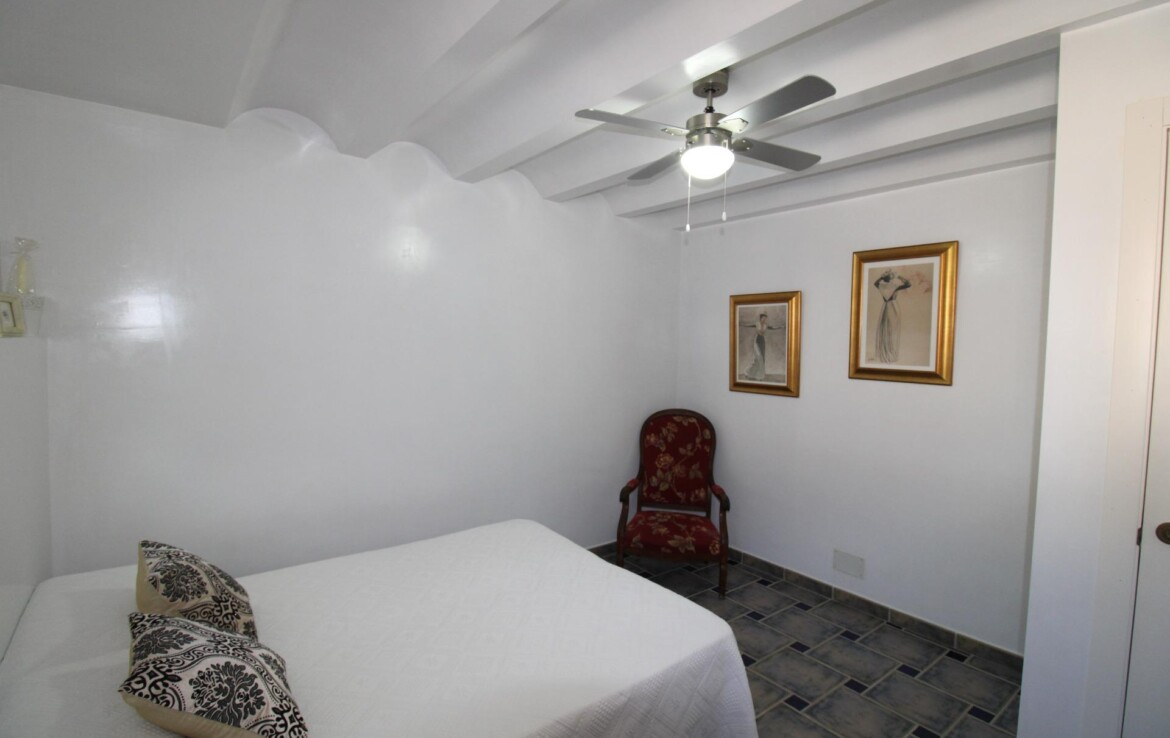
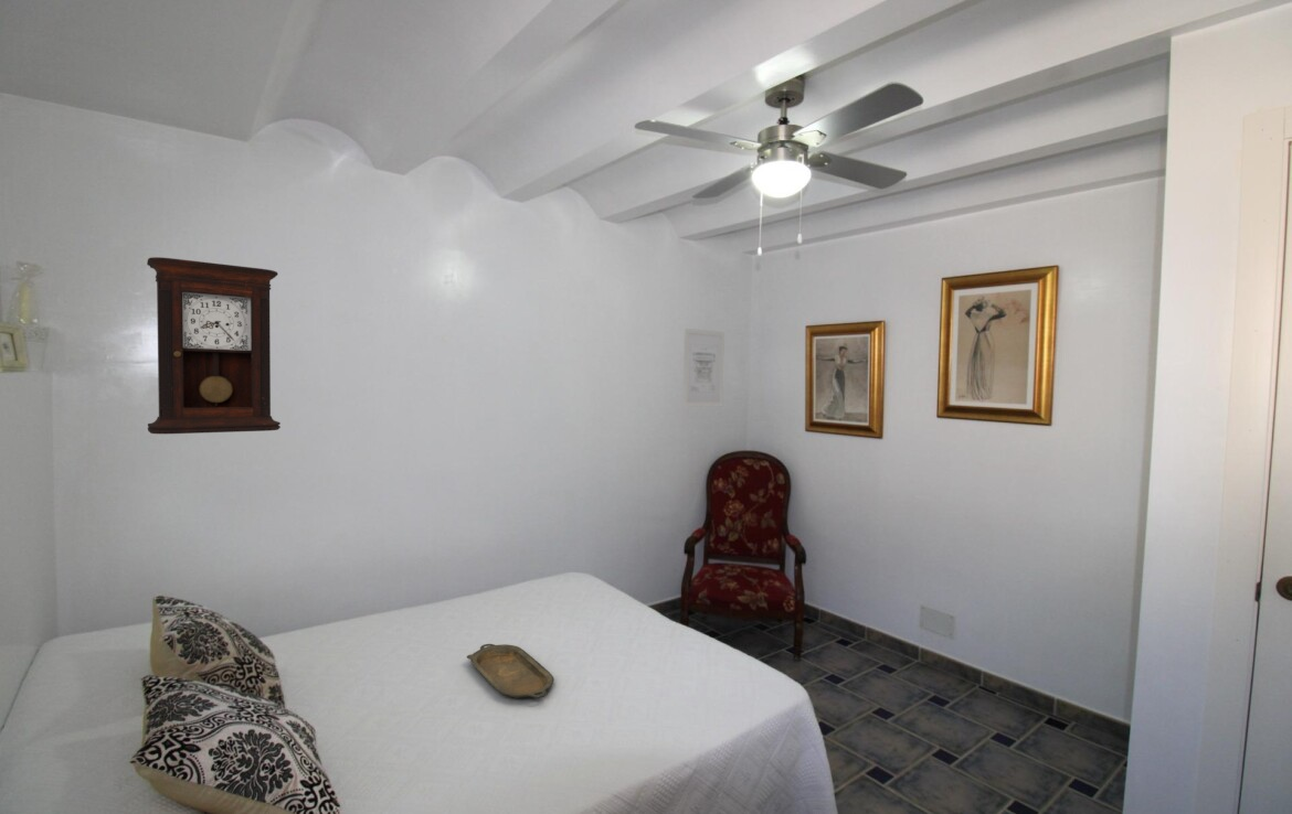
+ serving tray (510, 671)
+ pendulum clock (216, 349)
+ wall art (703, 368)
